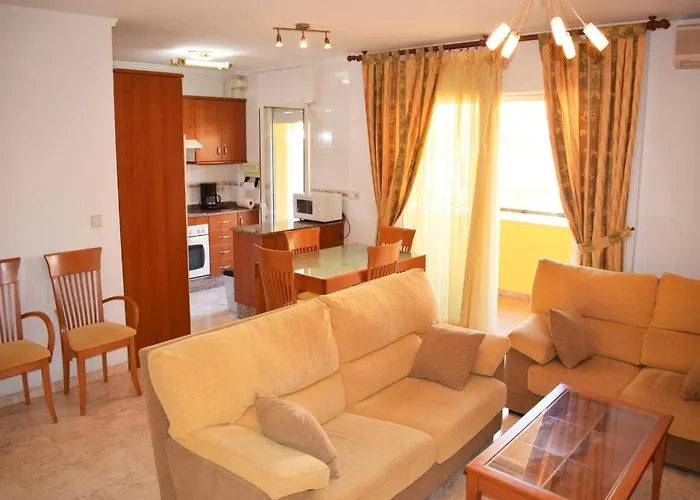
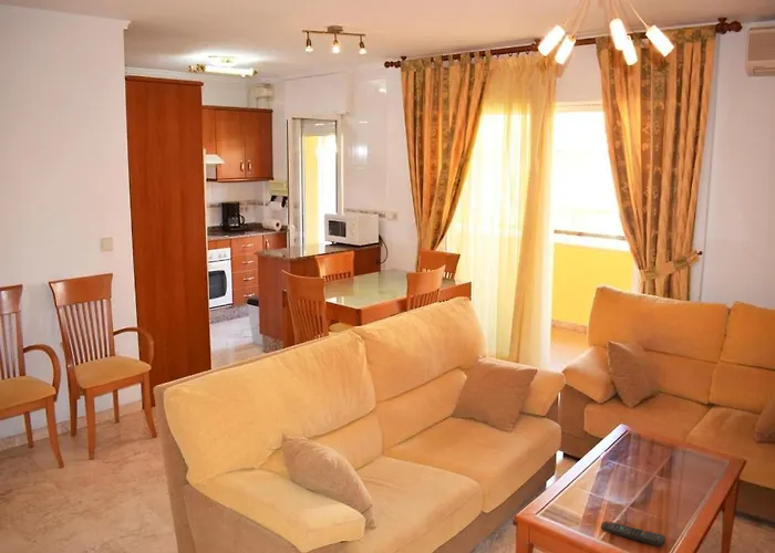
+ remote control (632, 533)
